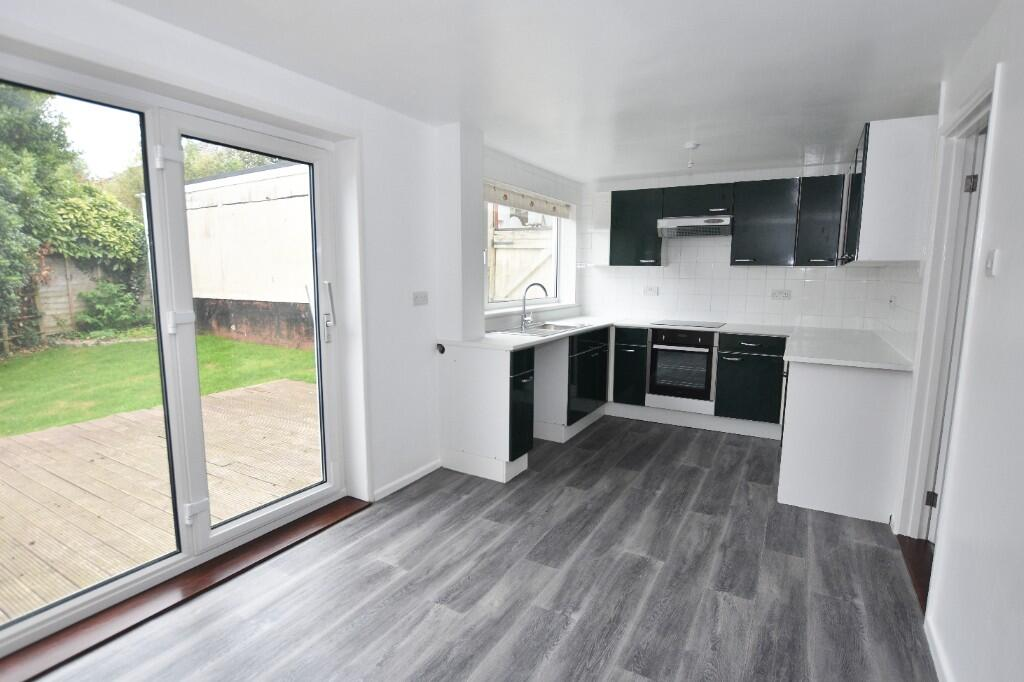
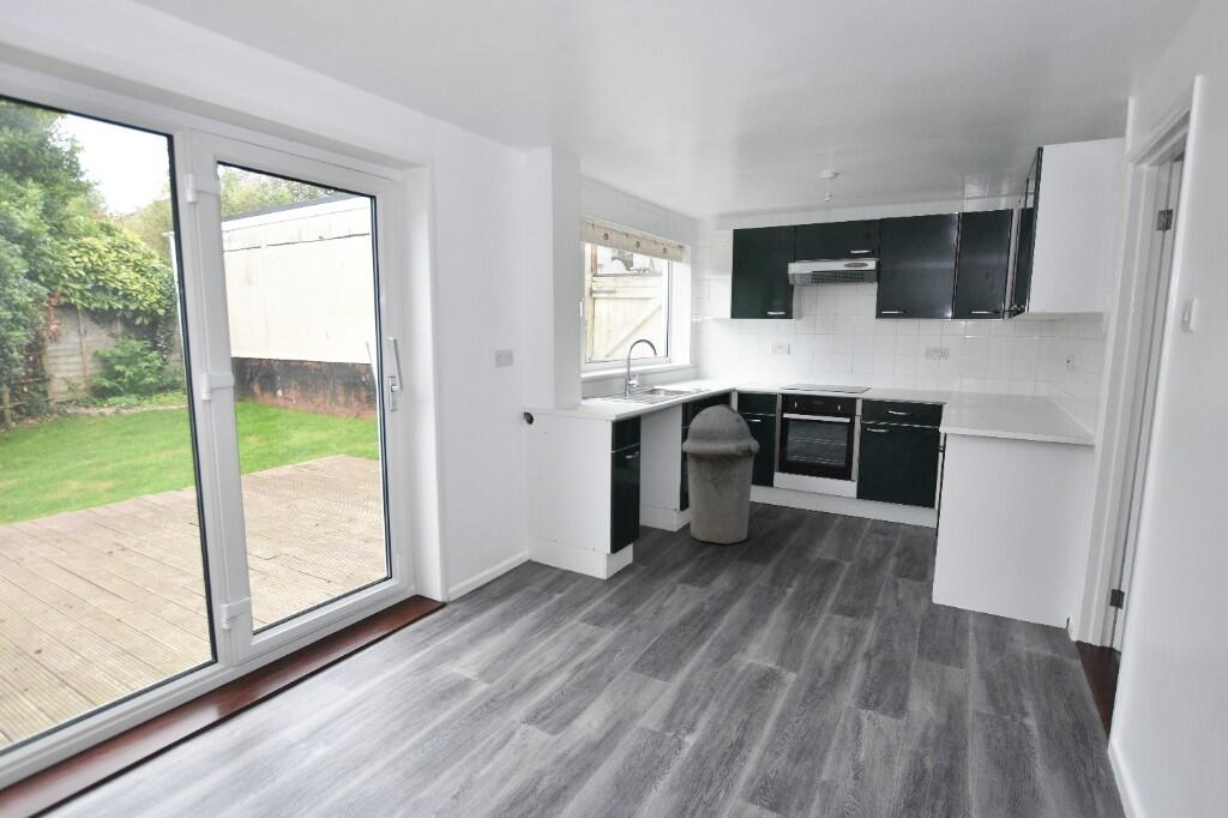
+ trash can (718, 470)
